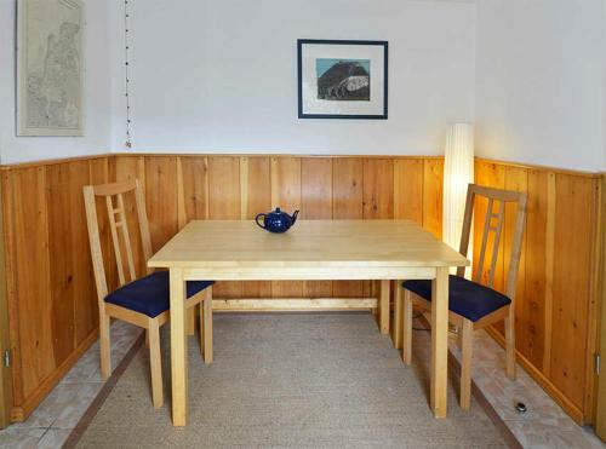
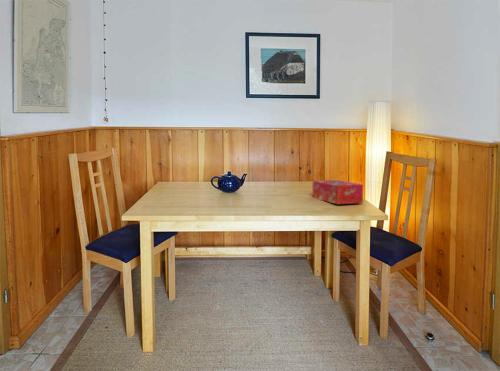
+ tissue box (336, 191)
